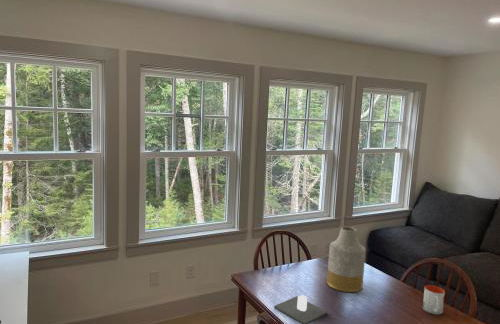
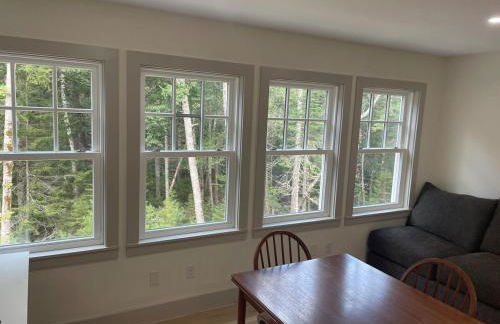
- vase (346, 256)
- mug (434, 301)
- candle (300, 303)
